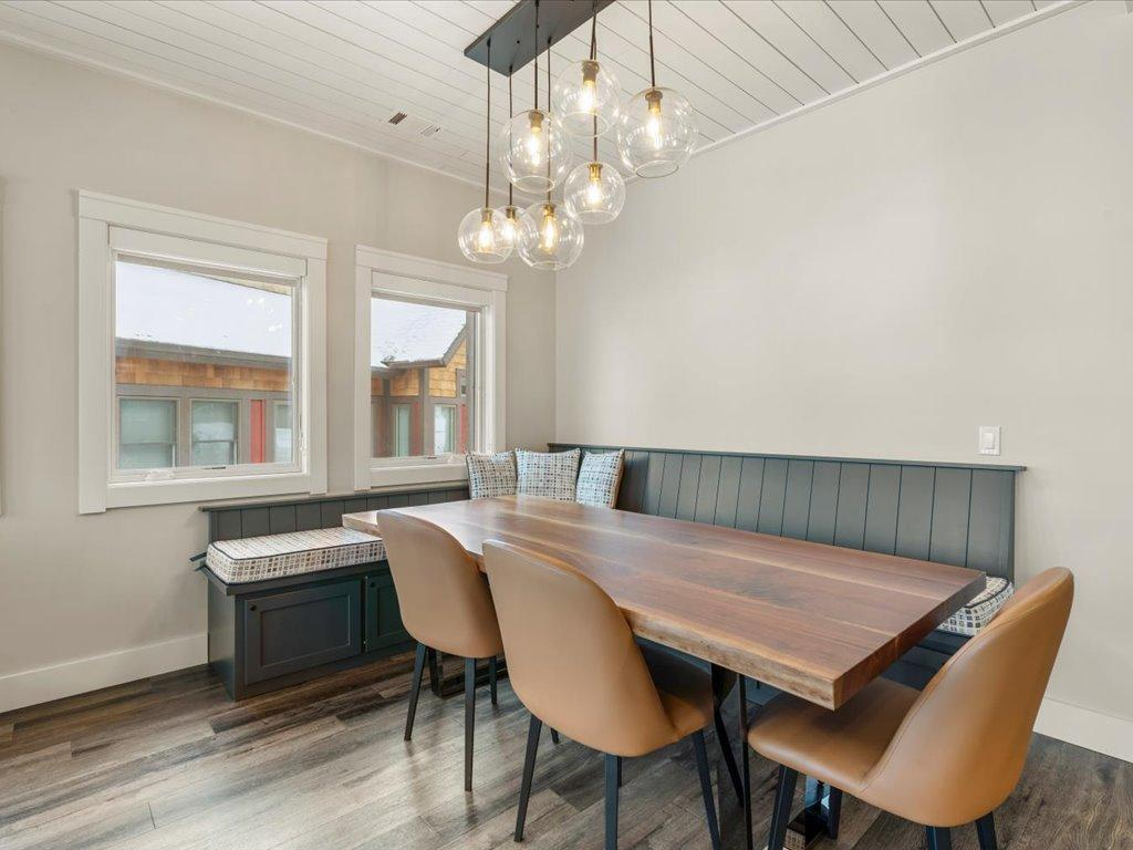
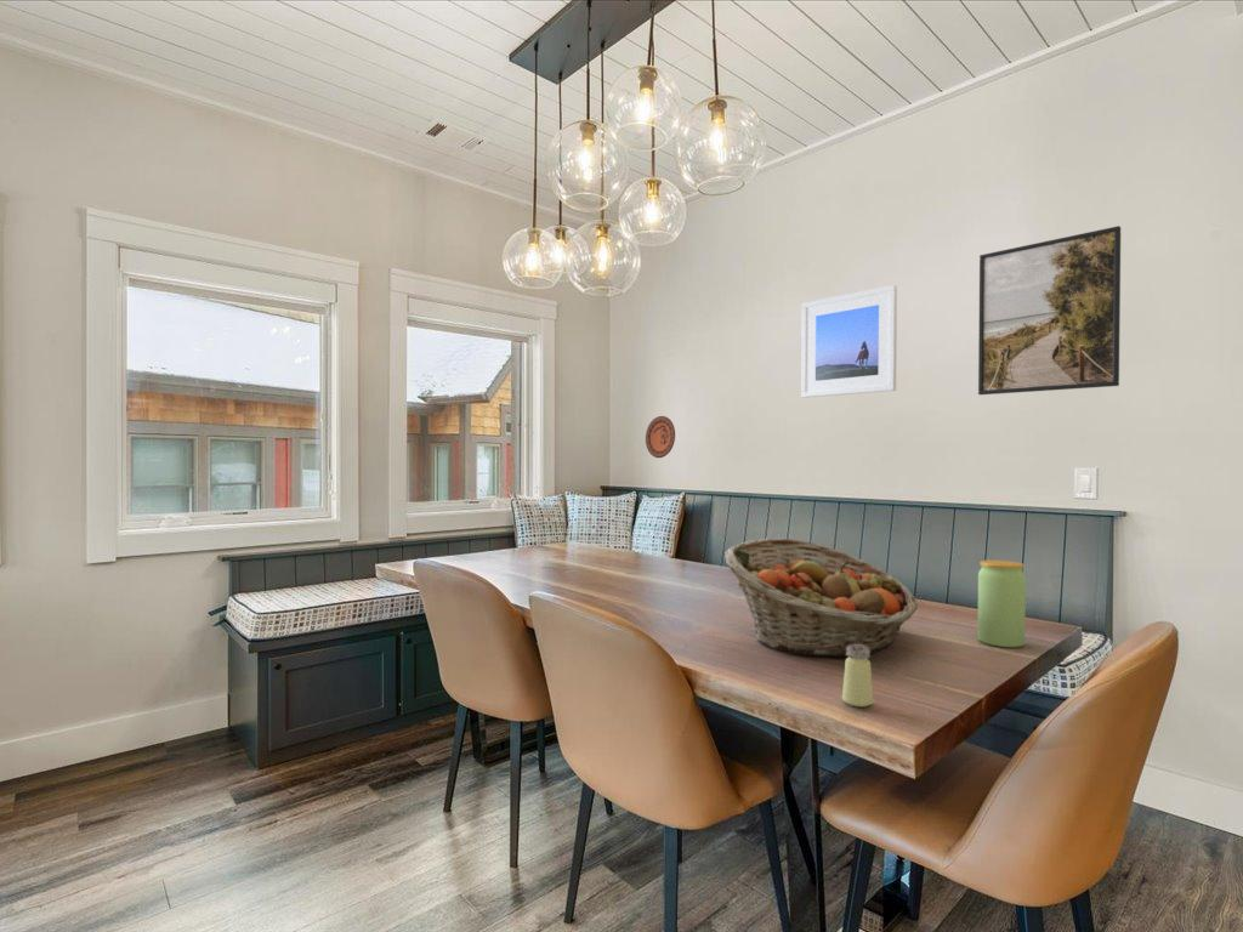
+ decorative plate (660, 437)
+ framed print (846, 343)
+ fruit basket (818, 591)
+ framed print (1044, 316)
+ jar (1000, 602)
+ saltshaker (857, 674)
